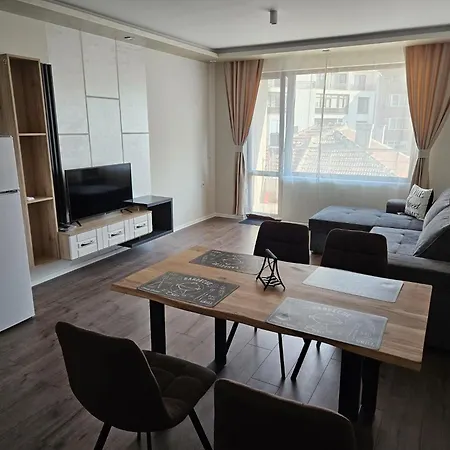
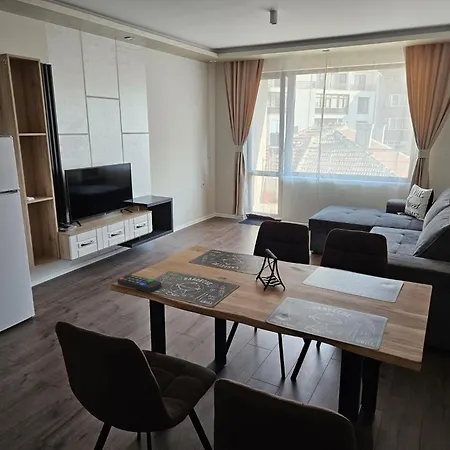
+ remote control (139, 282)
